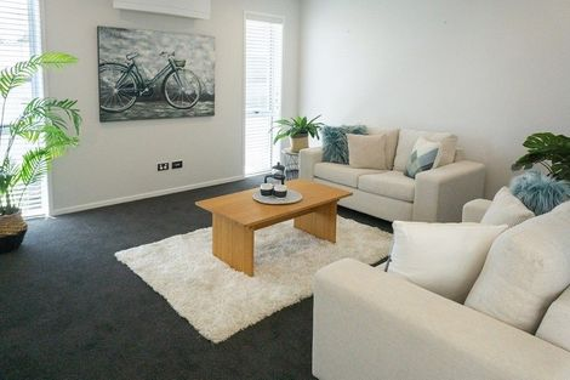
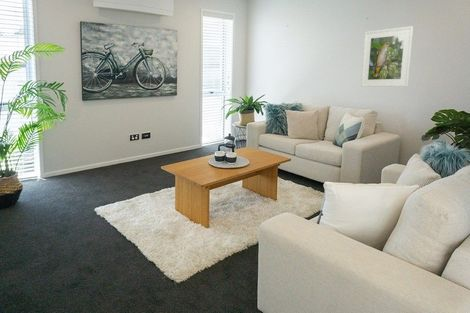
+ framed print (385, 58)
